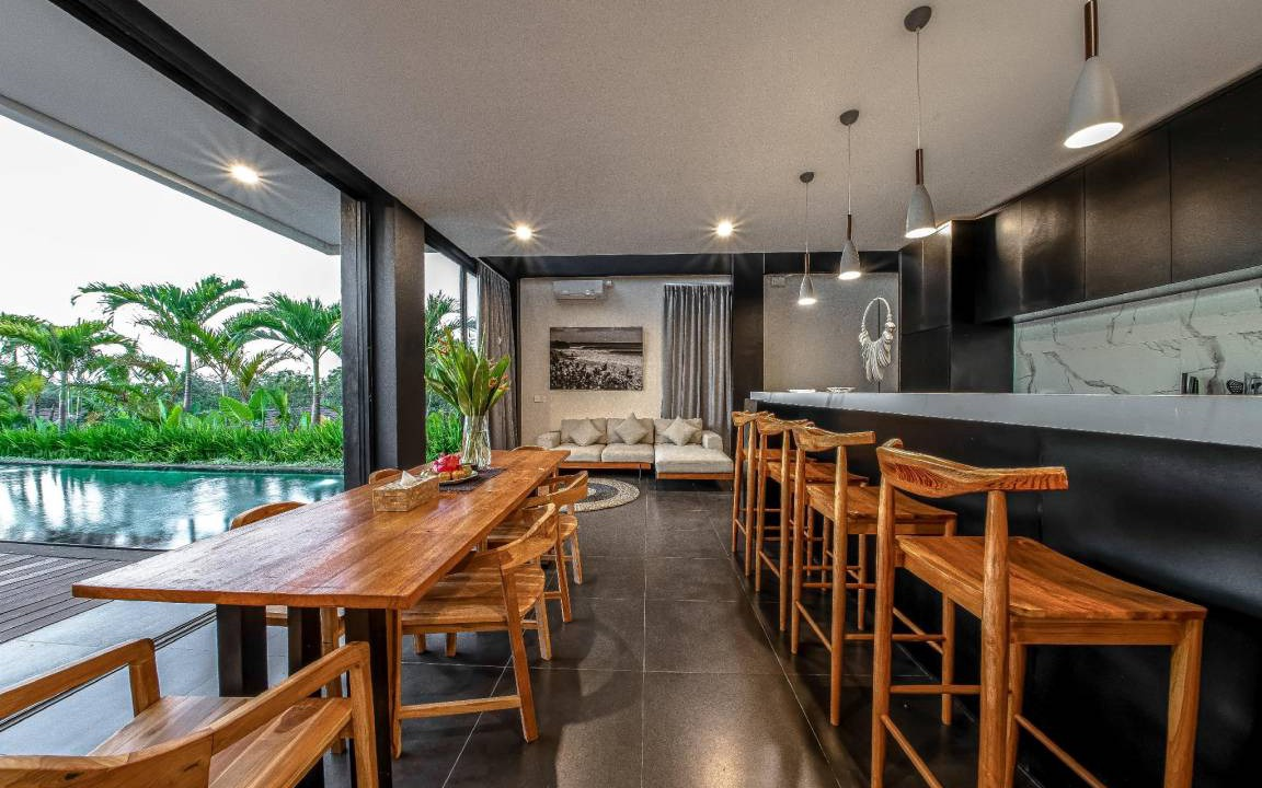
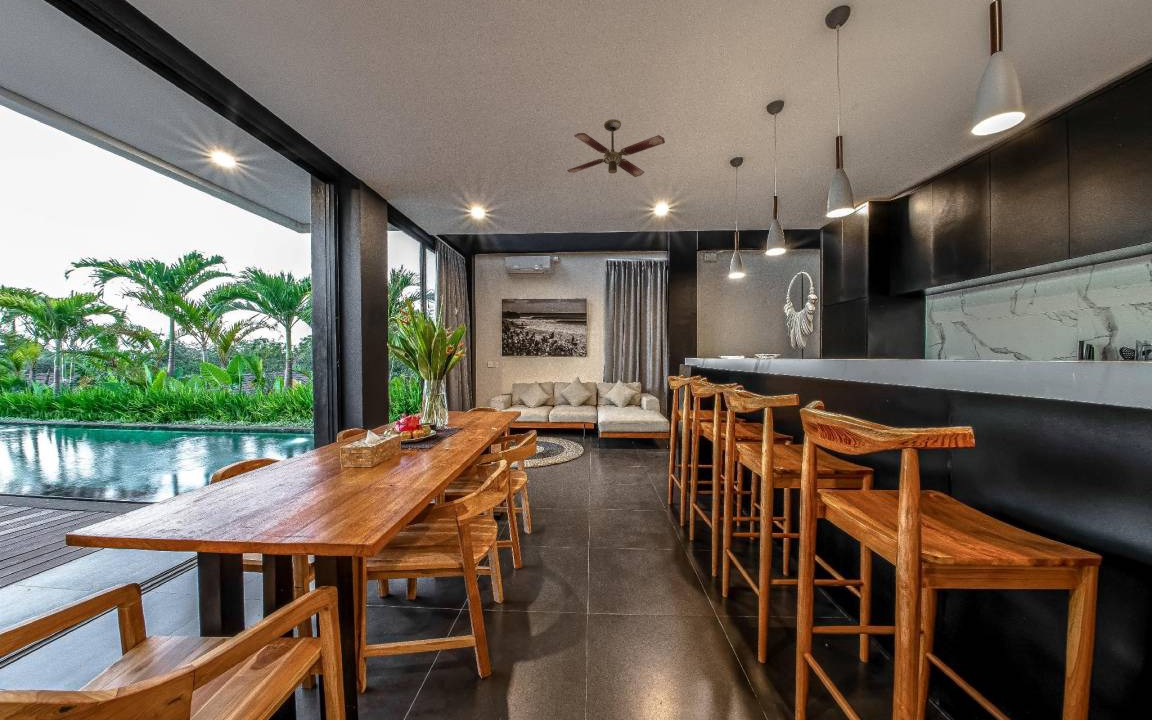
+ ceiling fan (612, 148)
